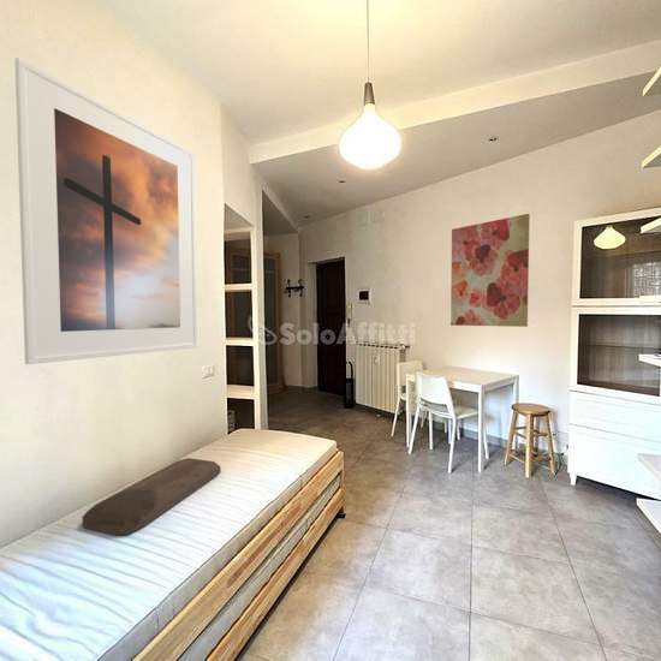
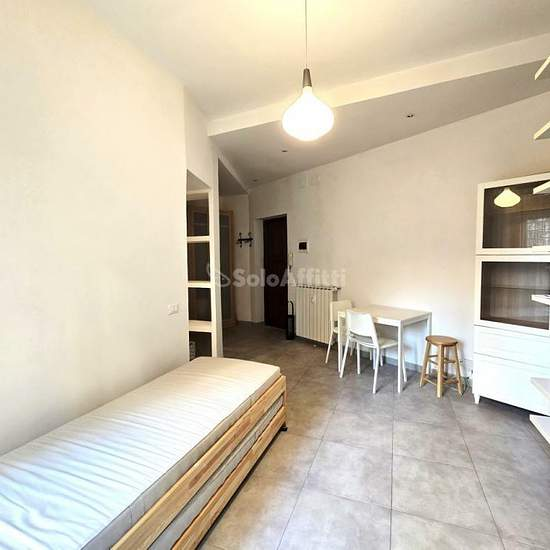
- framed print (126, 236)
- wall art (487, 274)
- cushion (161, 488)
